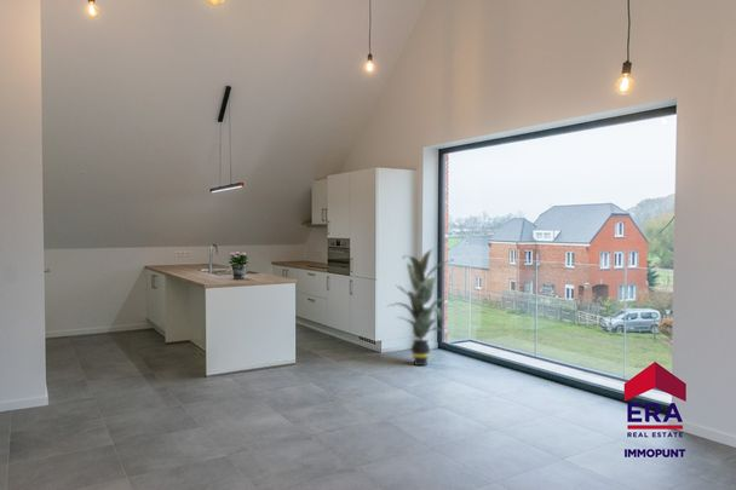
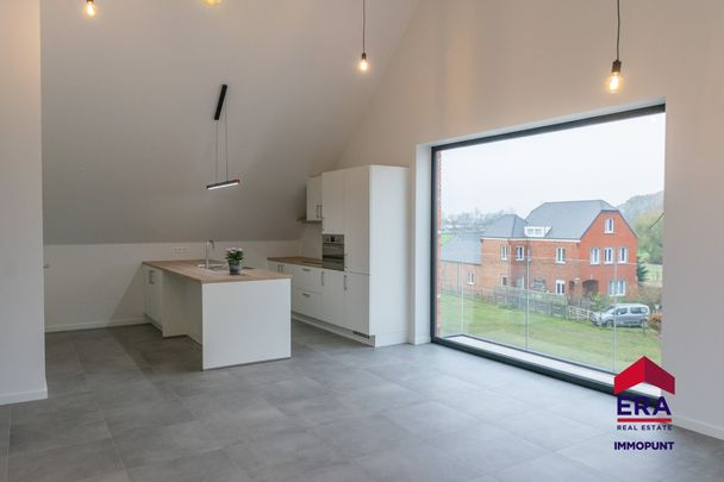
- indoor plant (425, 307)
